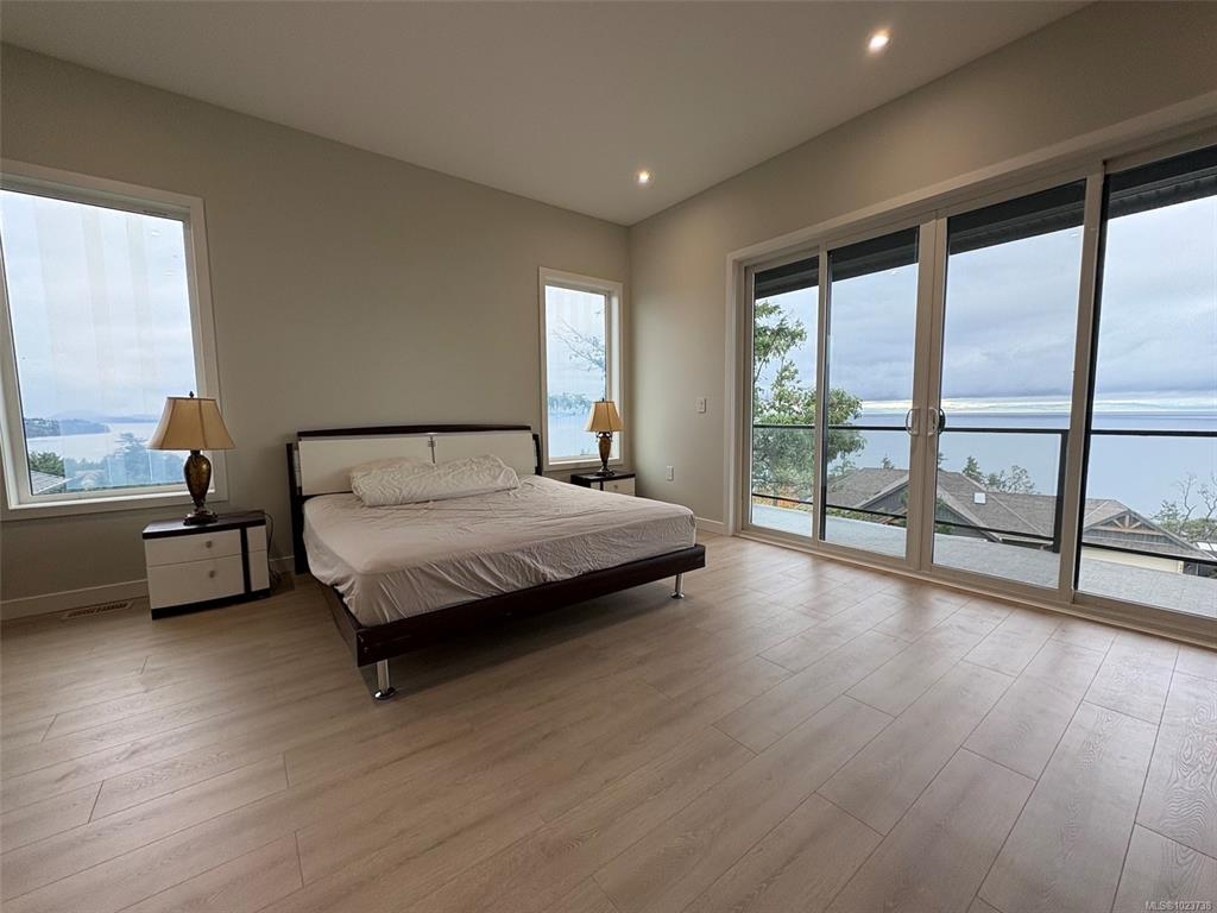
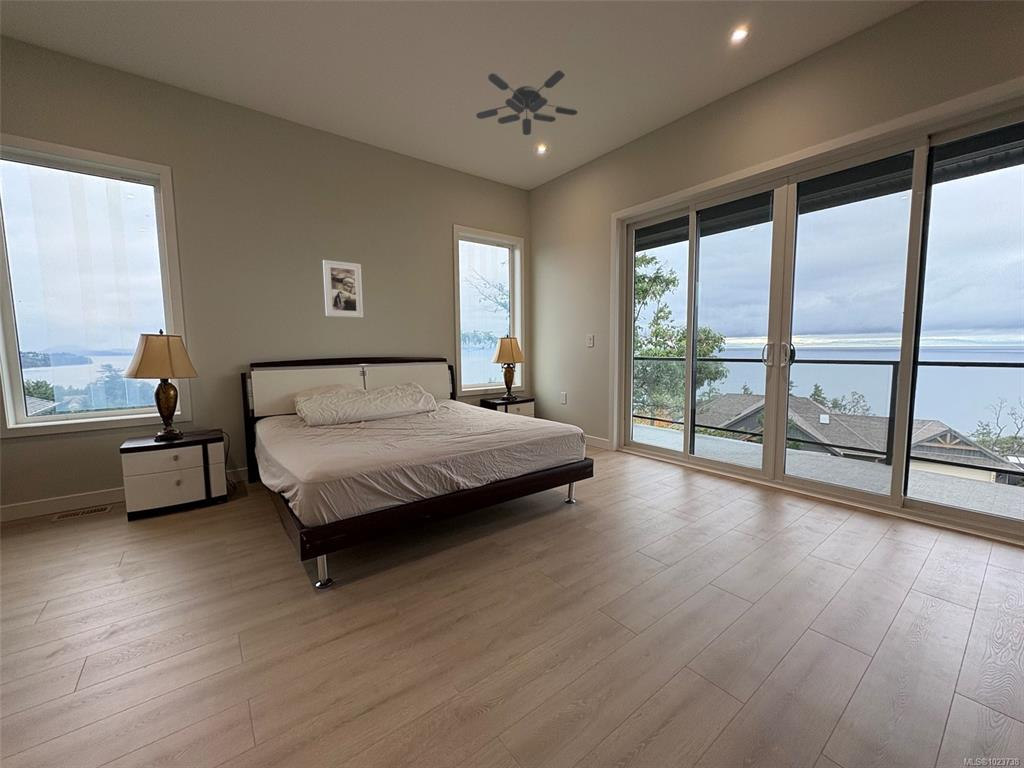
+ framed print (343, 289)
+ ceiling fan (526, 108)
